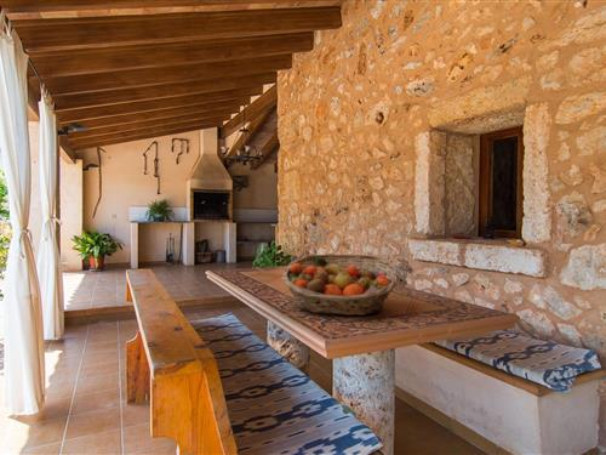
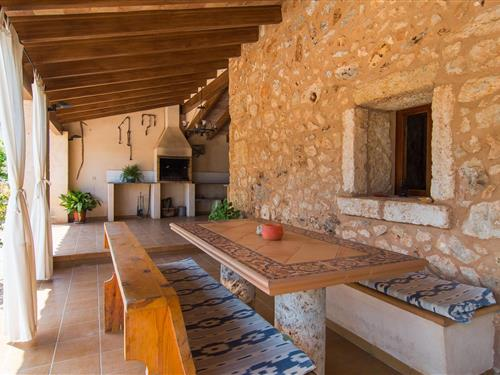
- fruit basket (339, 281)
